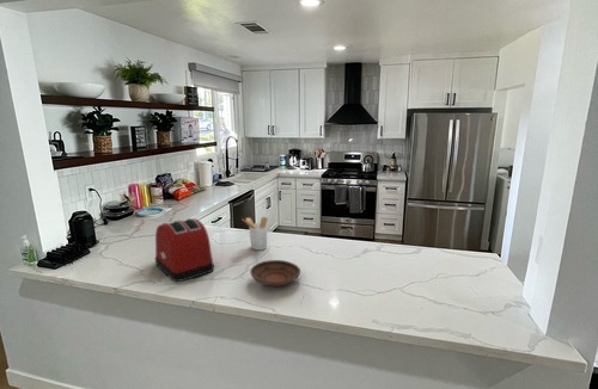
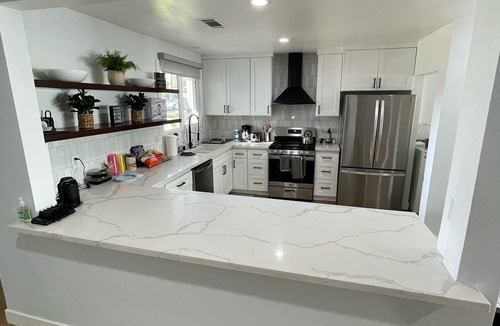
- bowl (275, 274)
- toaster (181, 243)
- utensil holder (255, 231)
